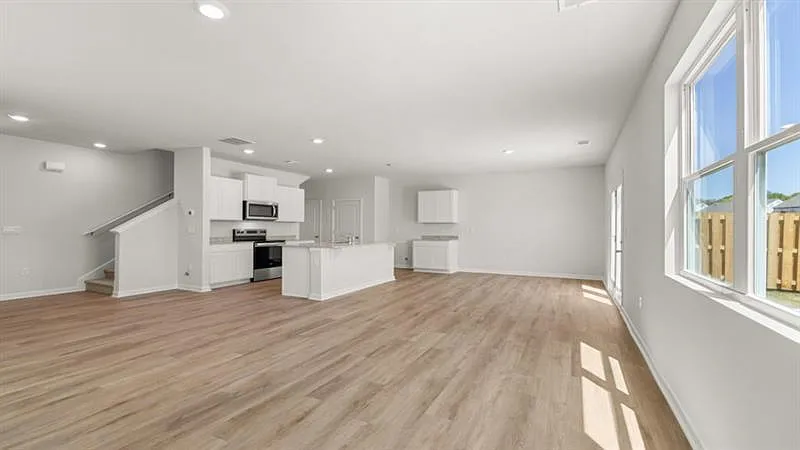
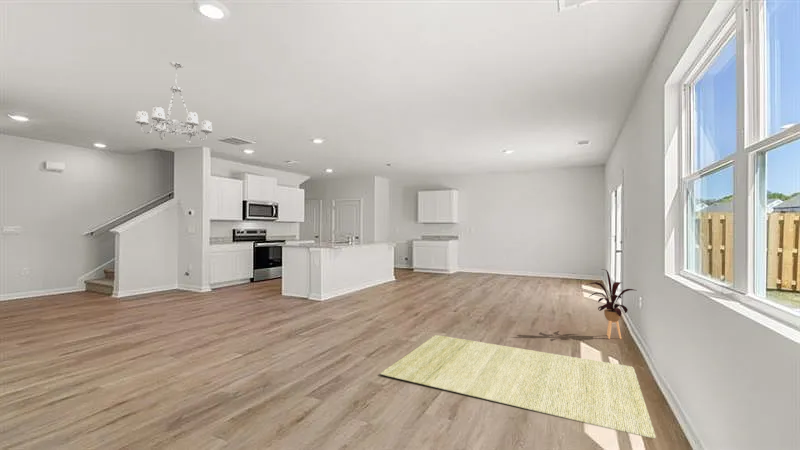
+ rug (510, 370)
+ house plant (609, 302)
+ chandelier (172, 101)
